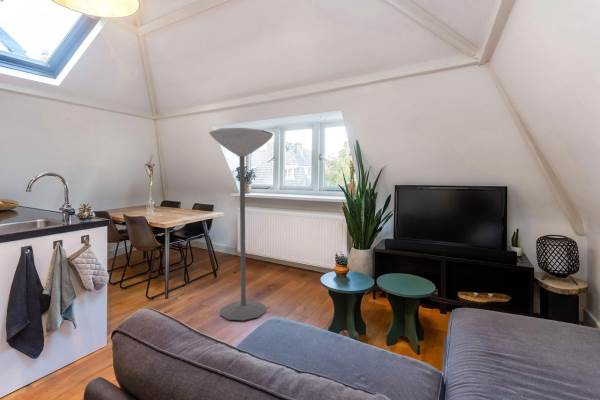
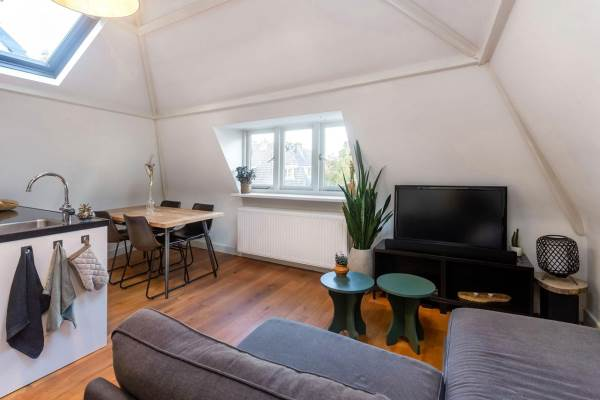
- floor lamp (242, 223)
